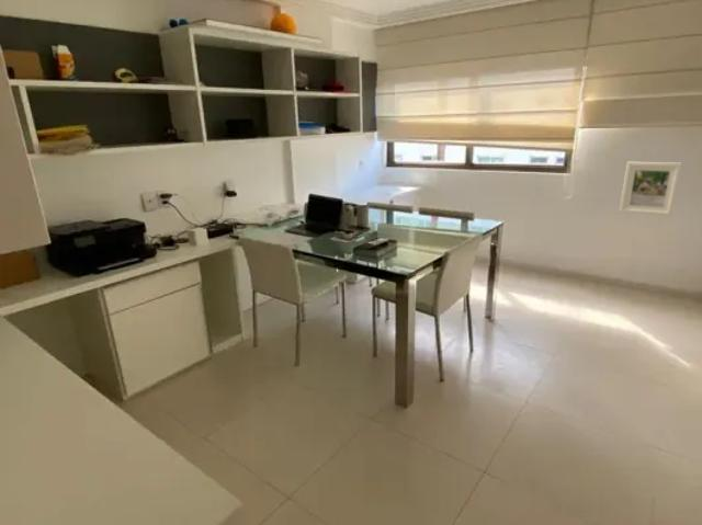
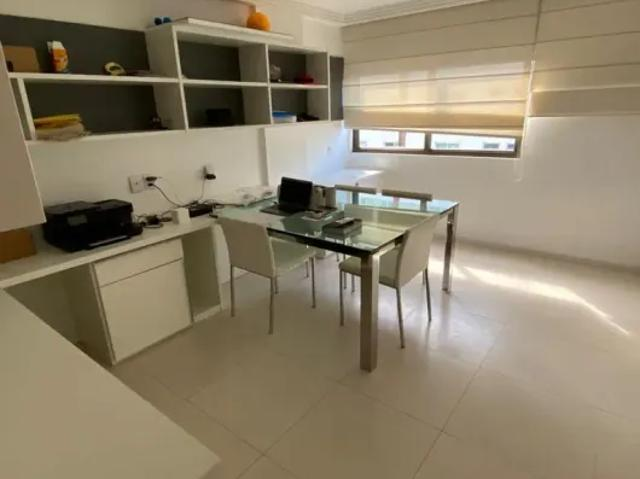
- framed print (648, 187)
